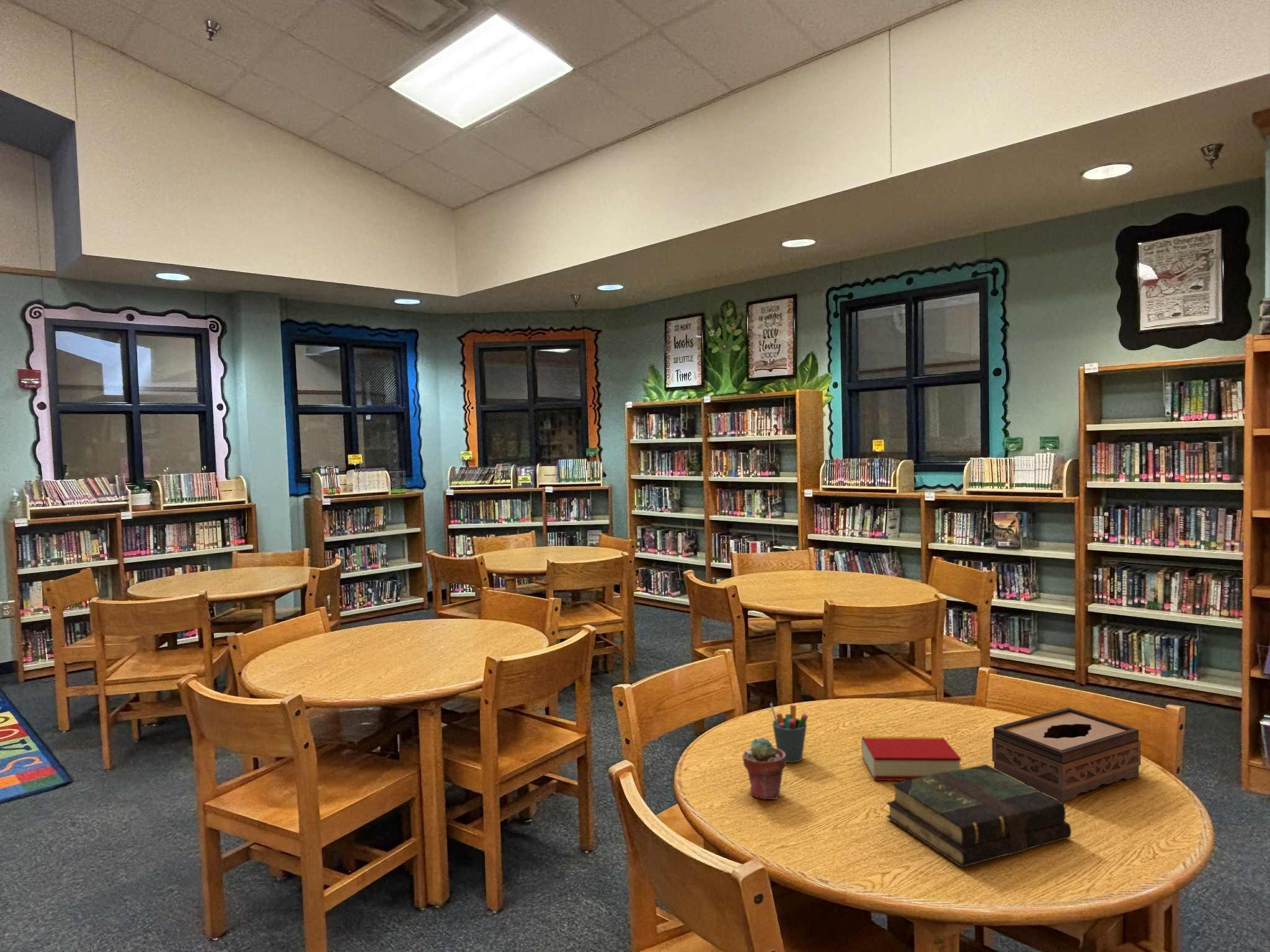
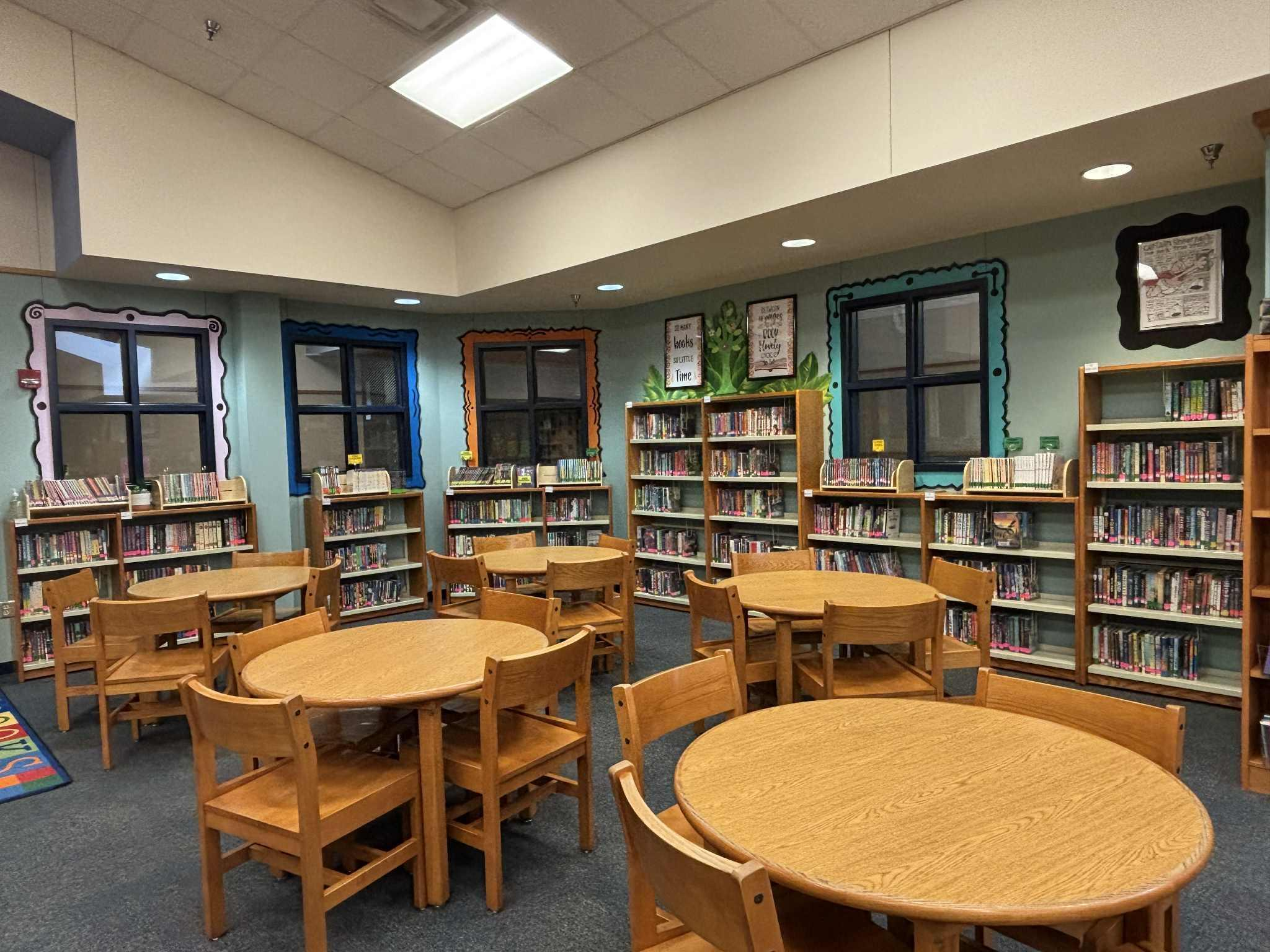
- book (975, 810)
- potted succulent (764, 765)
- pen holder (789, 731)
- book (909, 757)
- tissue box (1065, 751)
